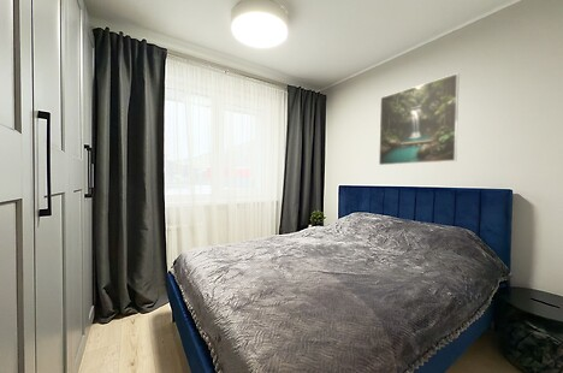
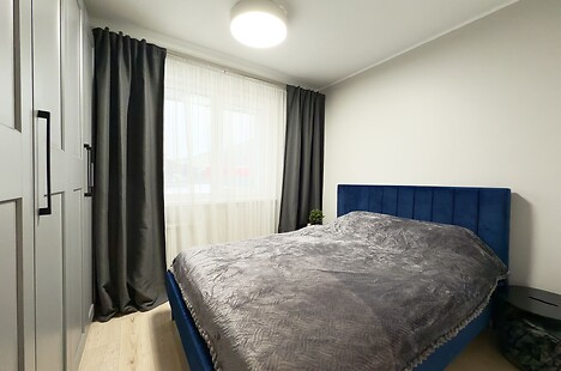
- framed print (414, 125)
